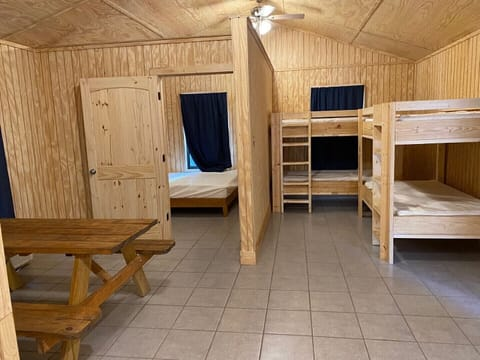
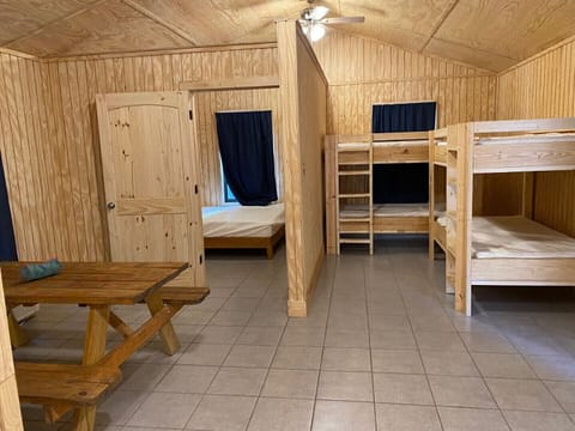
+ pencil case (41, 268)
